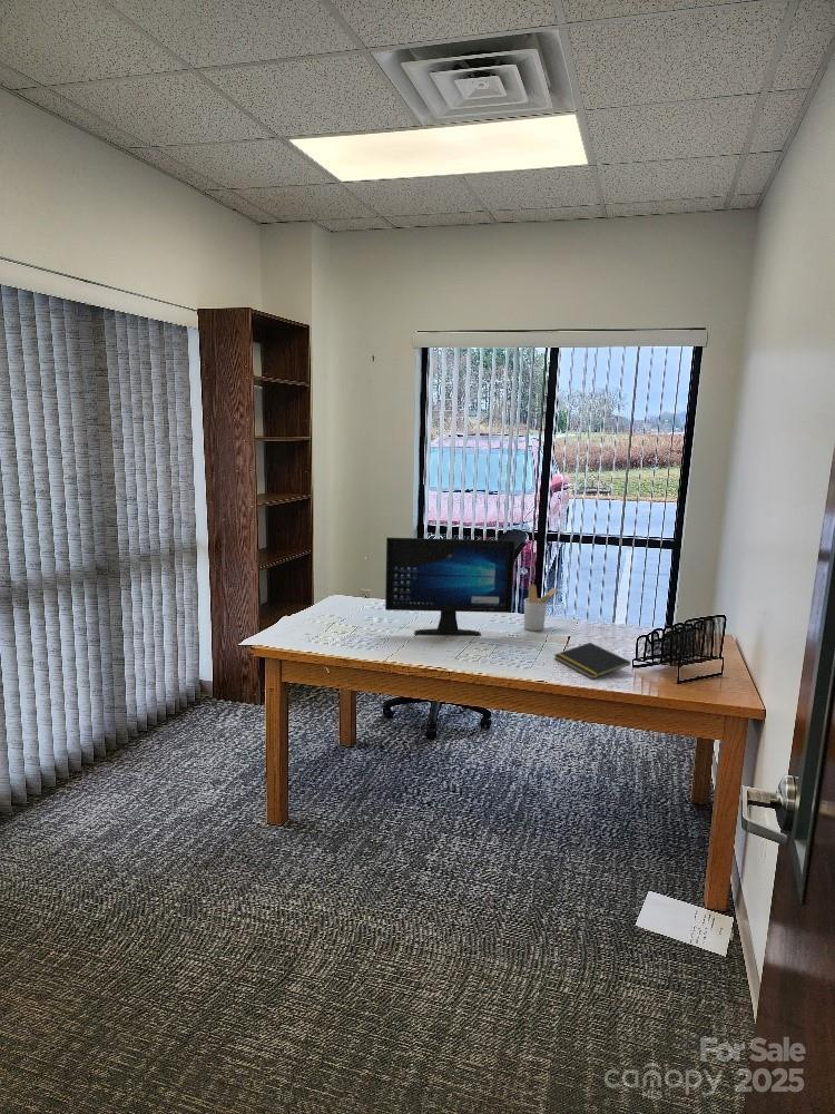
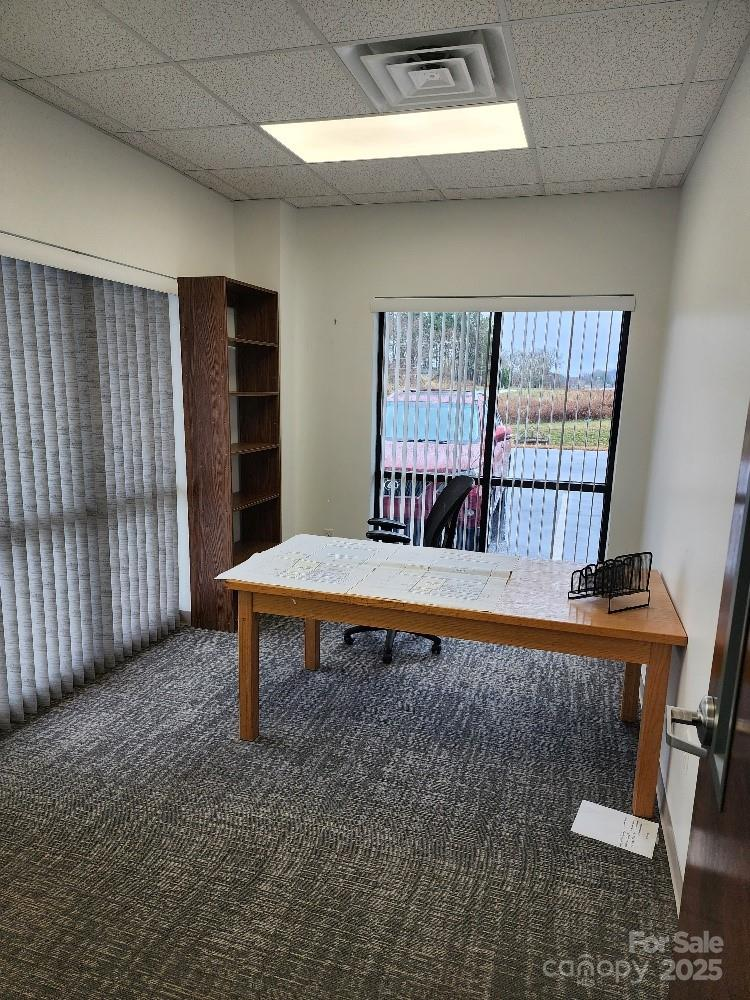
- utensil holder (540, 607)
- notepad (590, 659)
- computer monitor (448, 584)
